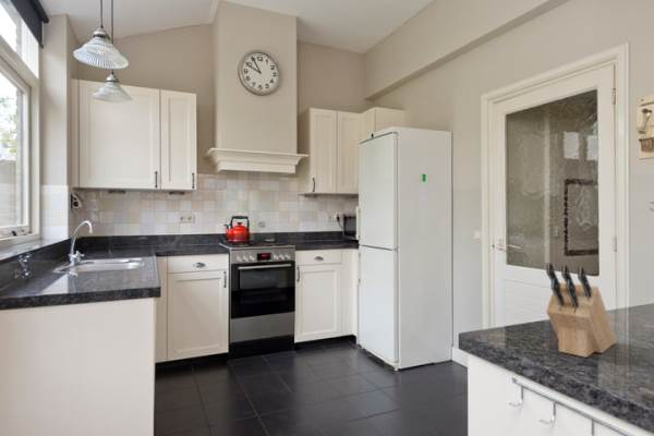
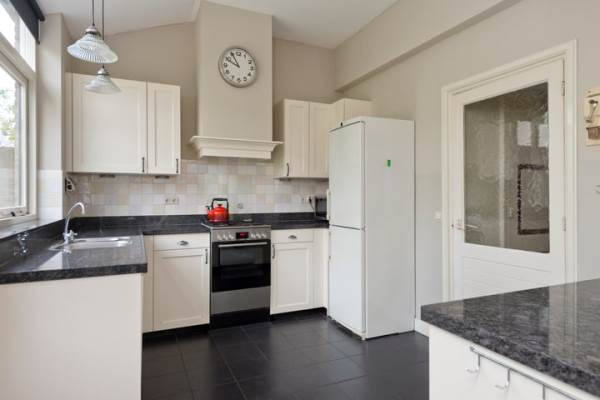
- knife block (580, 304)
